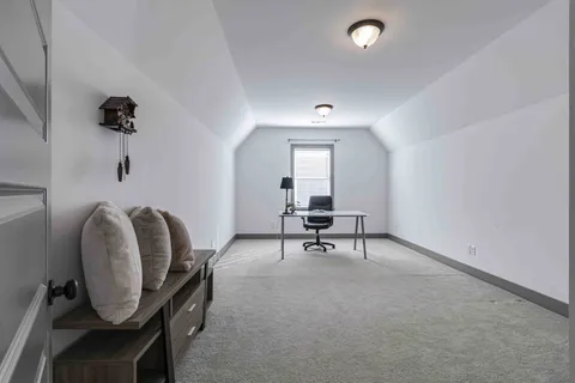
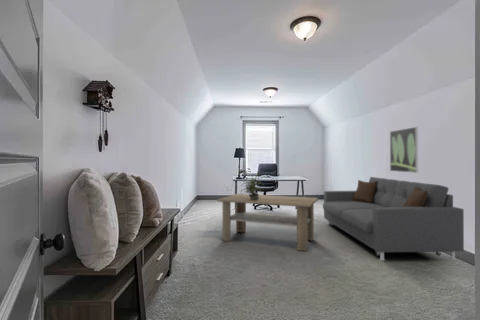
+ loveseat (375, 209)
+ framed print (403, 150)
+ coffee table (268, 219)
+ potted plant (253, 186)
